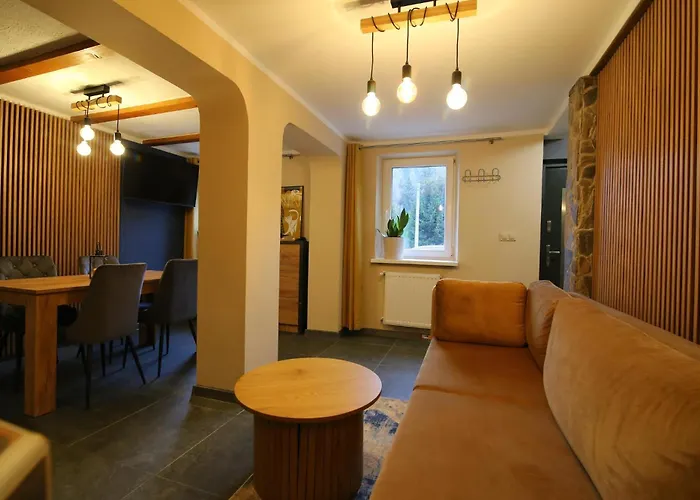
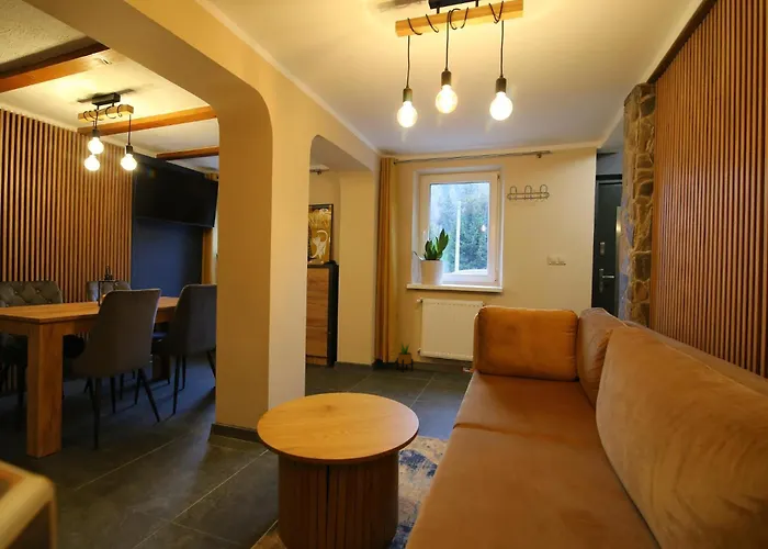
+ potted plant (405, 356)
